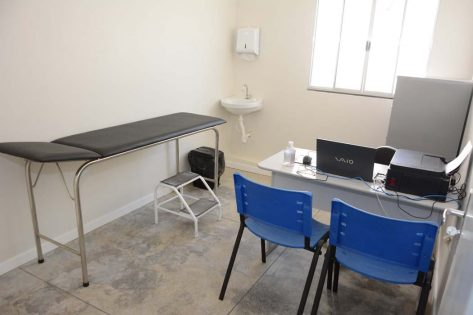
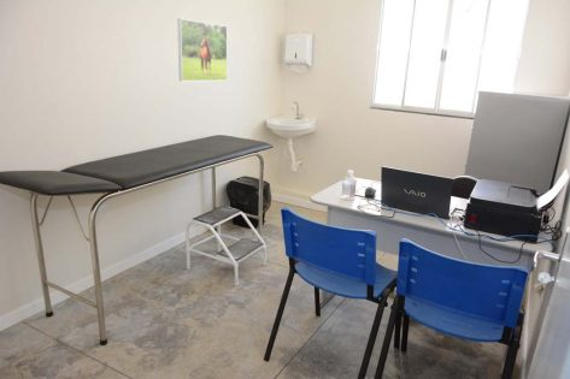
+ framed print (204, 52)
